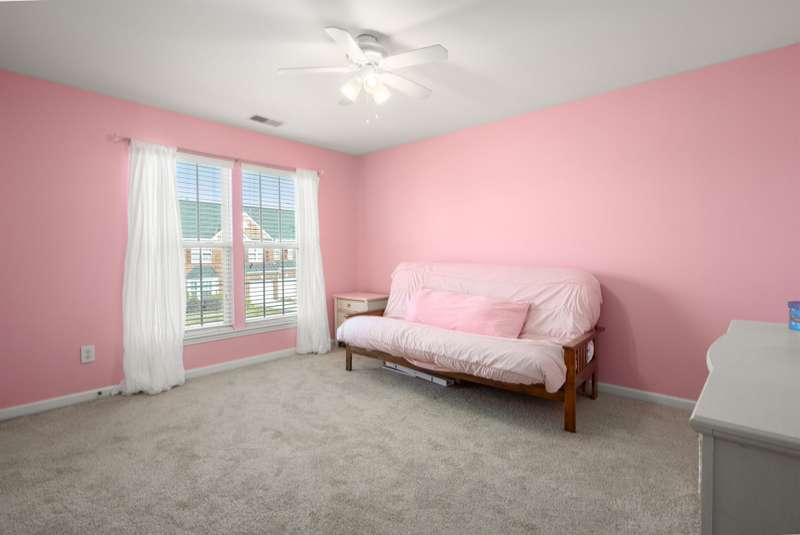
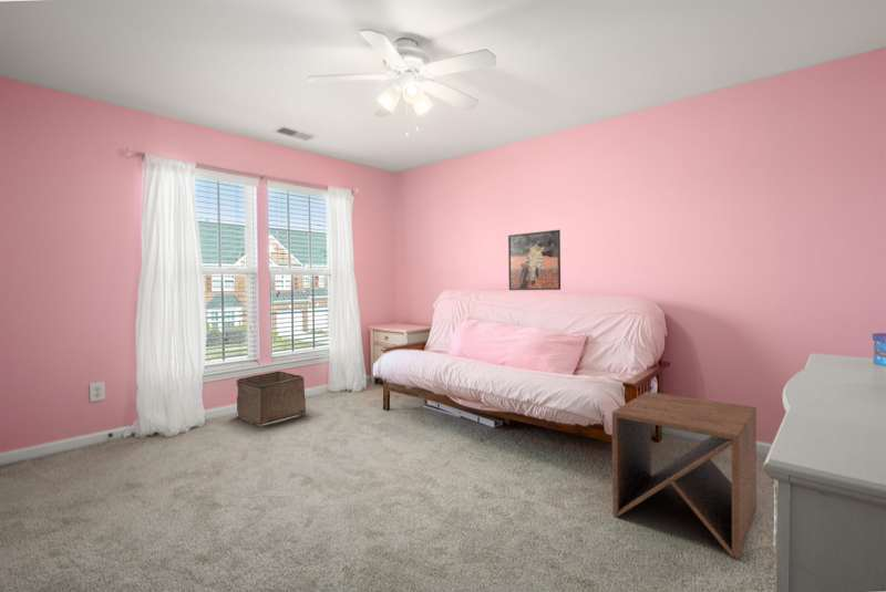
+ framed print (533, 261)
+ side table (684, 460)
+ storage bin (270, 395)
